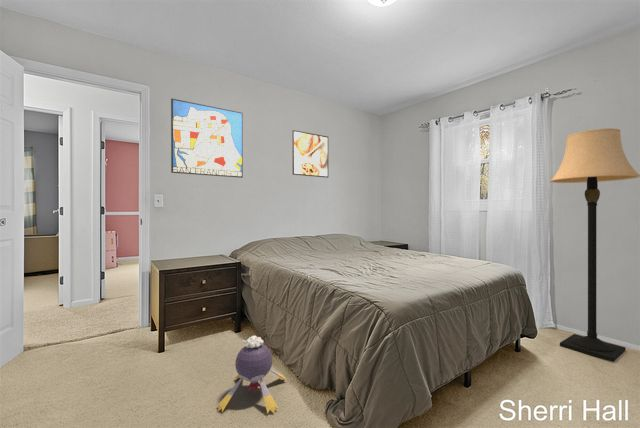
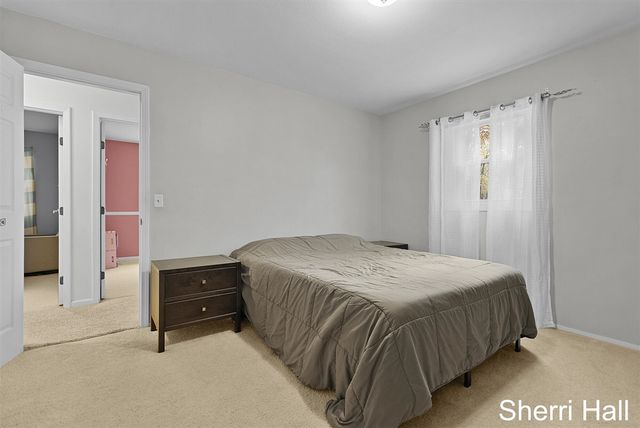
- plush toy (254, 365)
- wall art (209, 140)
- lamp (592, 241)
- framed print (311, 154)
